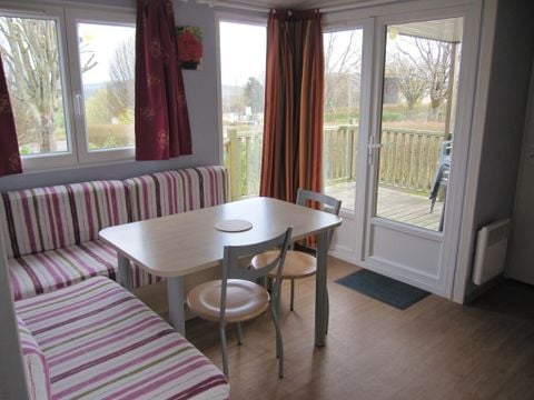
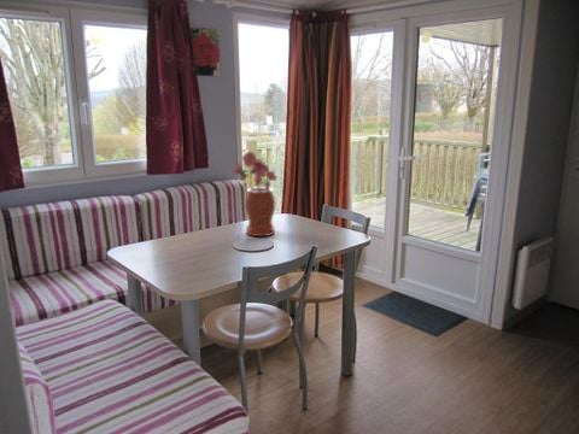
+ potted flower (257, 193)
